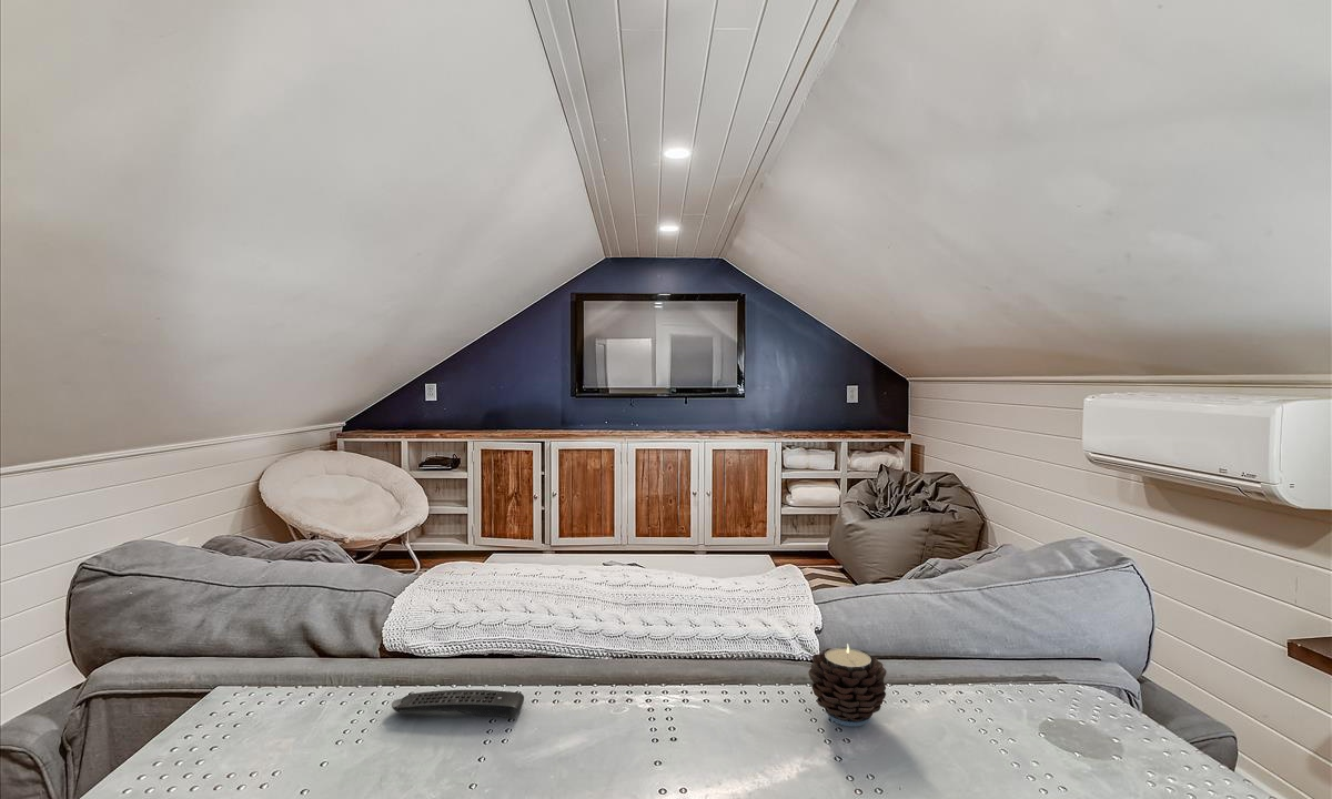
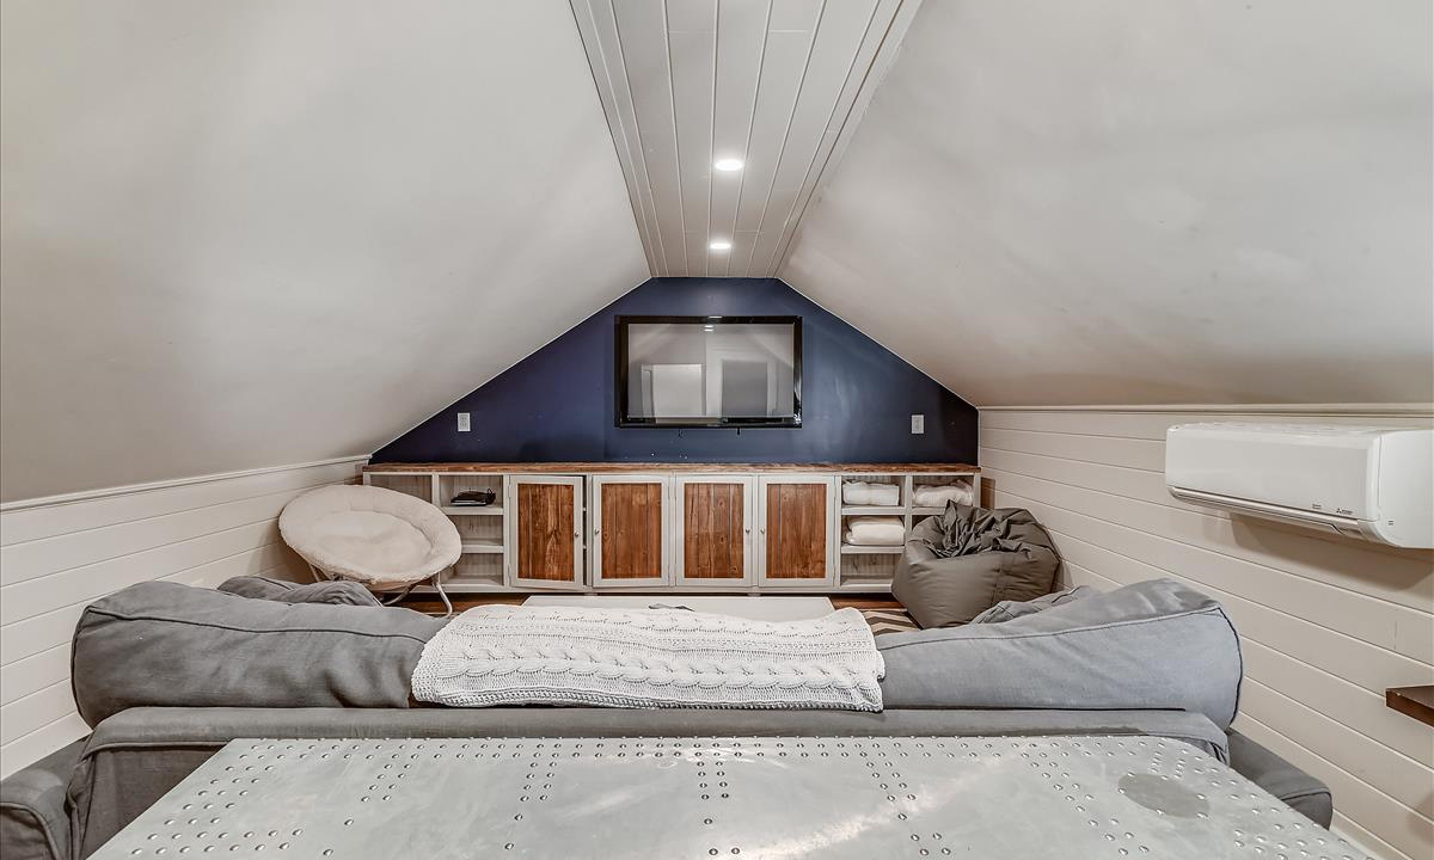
- candle (847, 679)
- remote control (456, 702)
